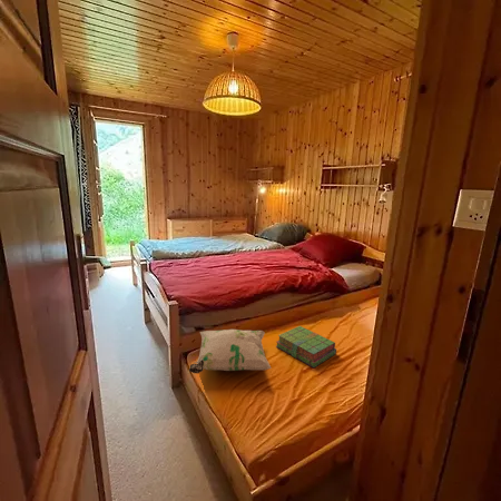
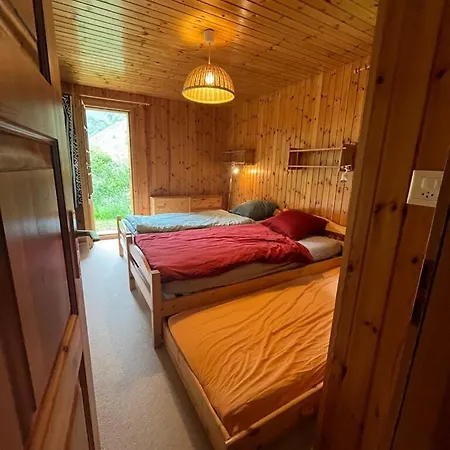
- stack of books (305, 344)
- decorative pillow (230, 348)
